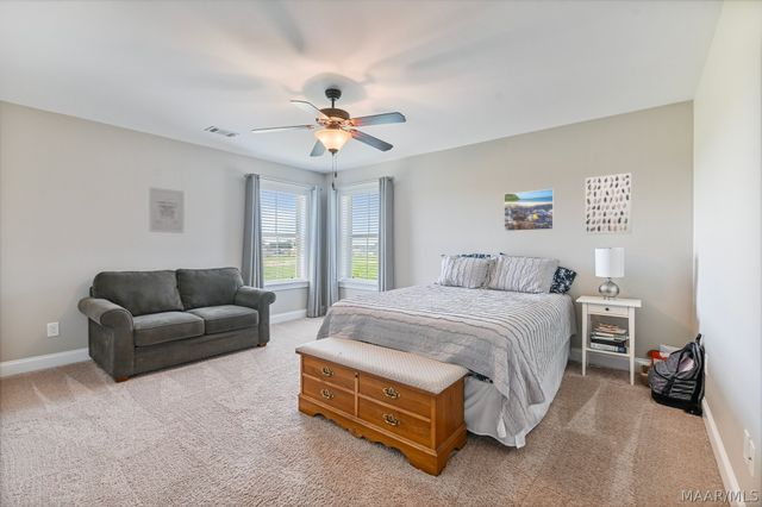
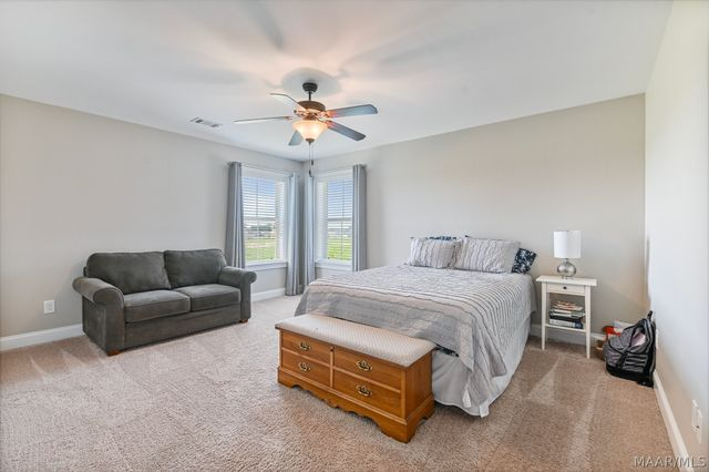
- wall art (167, 211)
- wall art (607, 205)
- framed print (527, 211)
